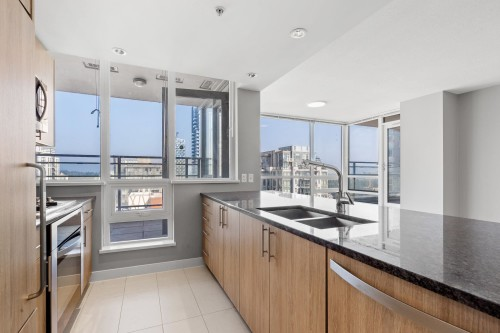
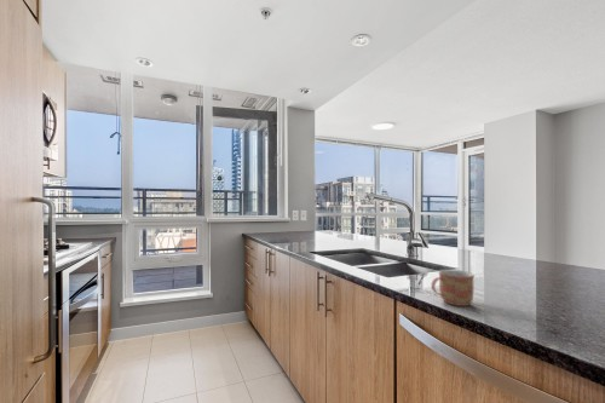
+ mug (451, 287)
